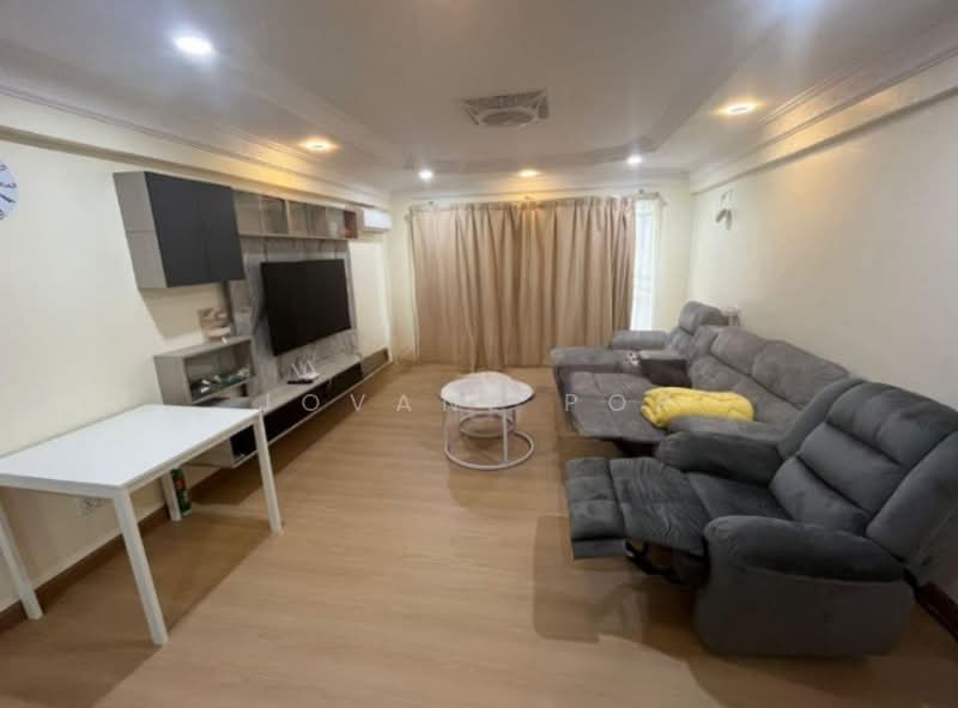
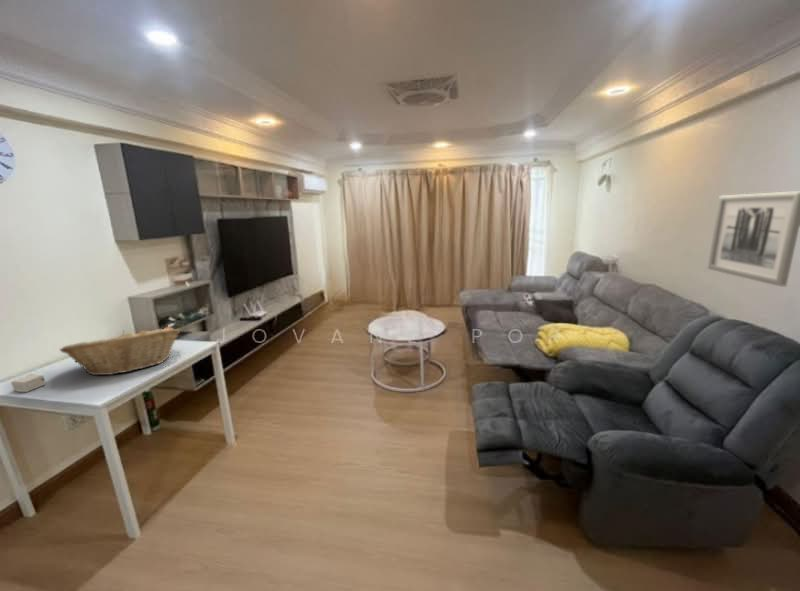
+ wall art (749, 236)
+ small box (28, 382)
+ fruit basket (126, 346)
